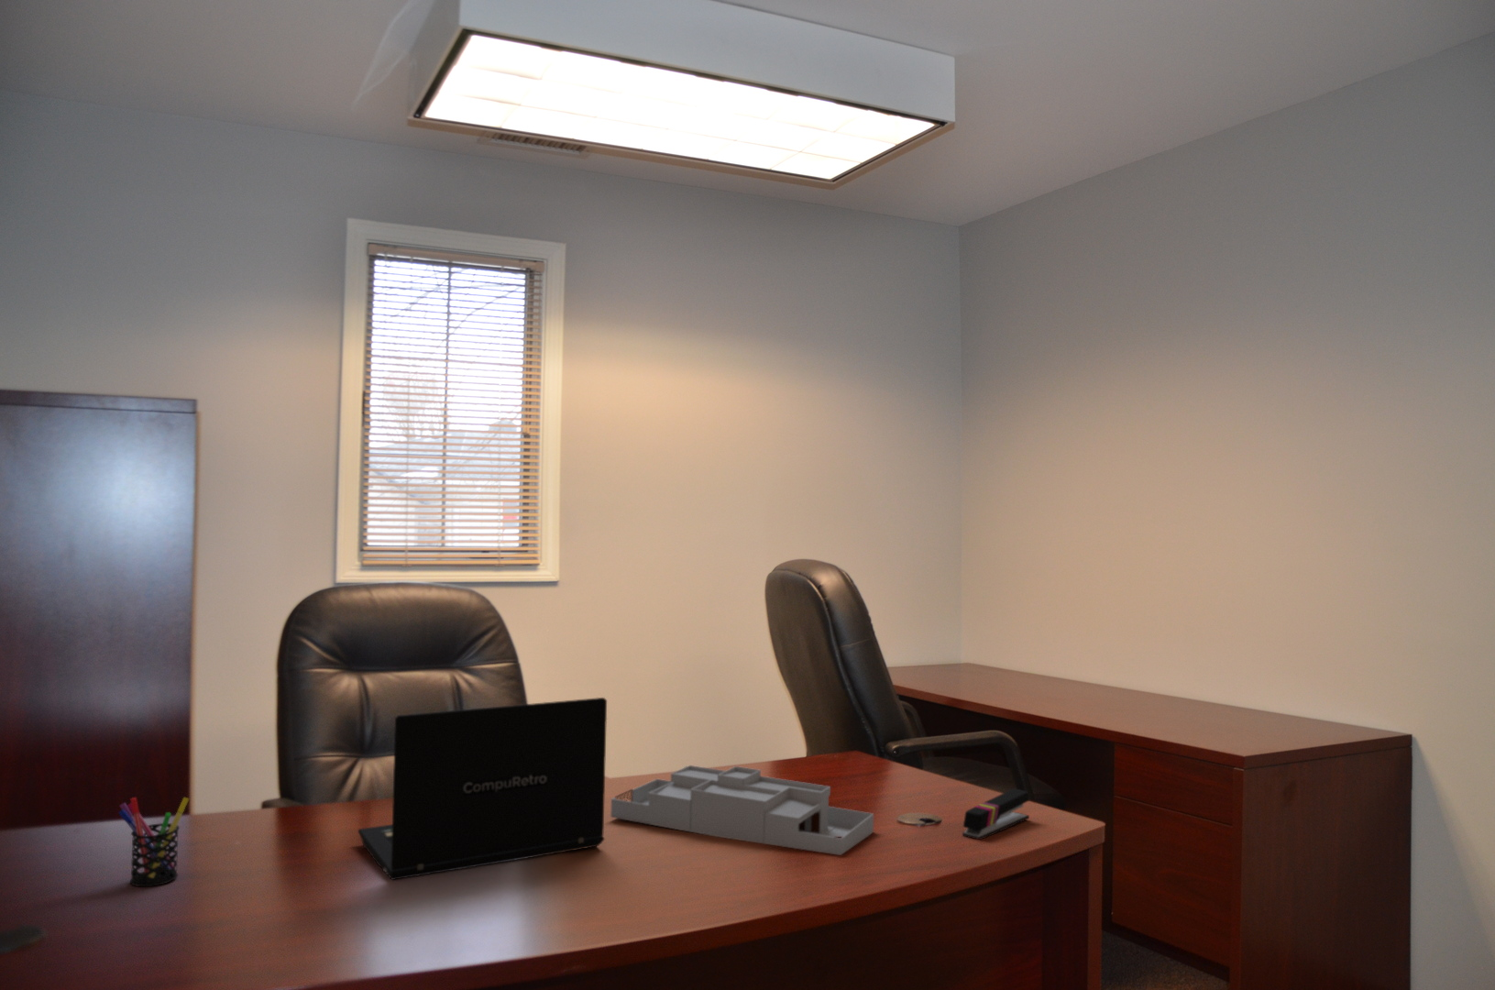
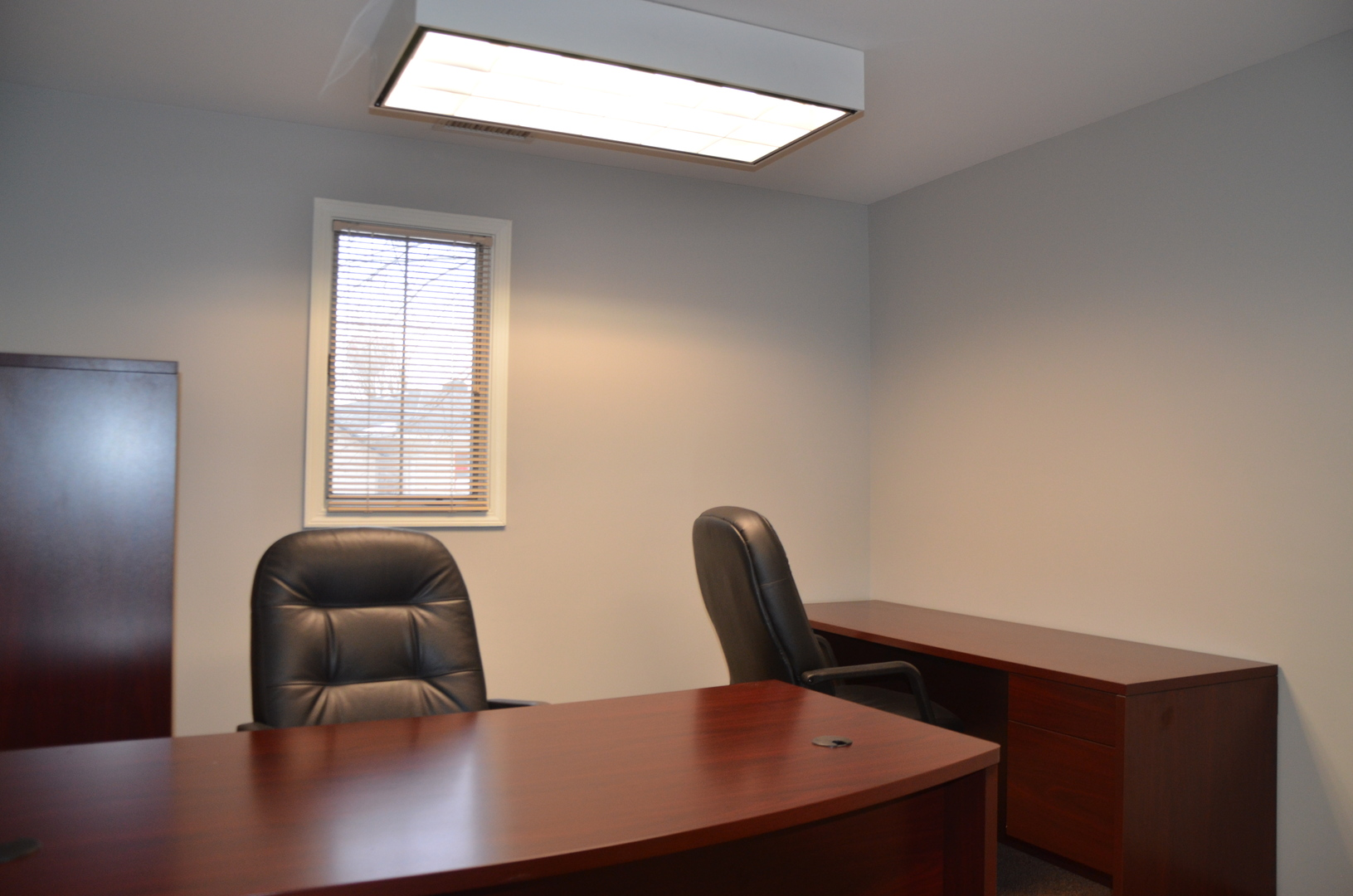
- desk organizer (740, 800)
- laptop (482, 770)
- pen holder (154, 838)
- stapler (997, 812)
